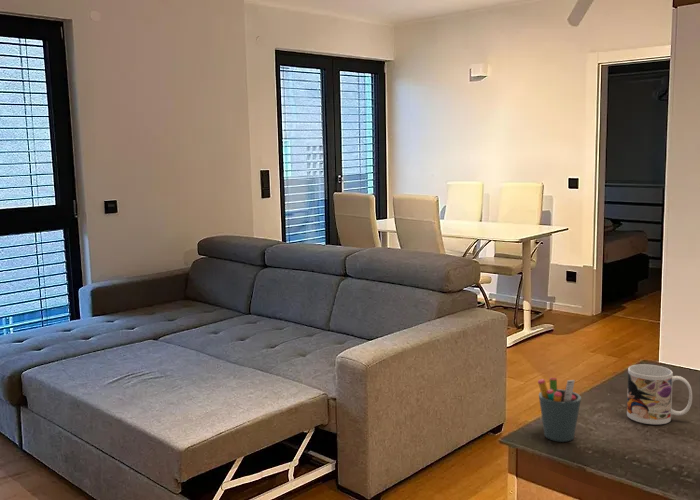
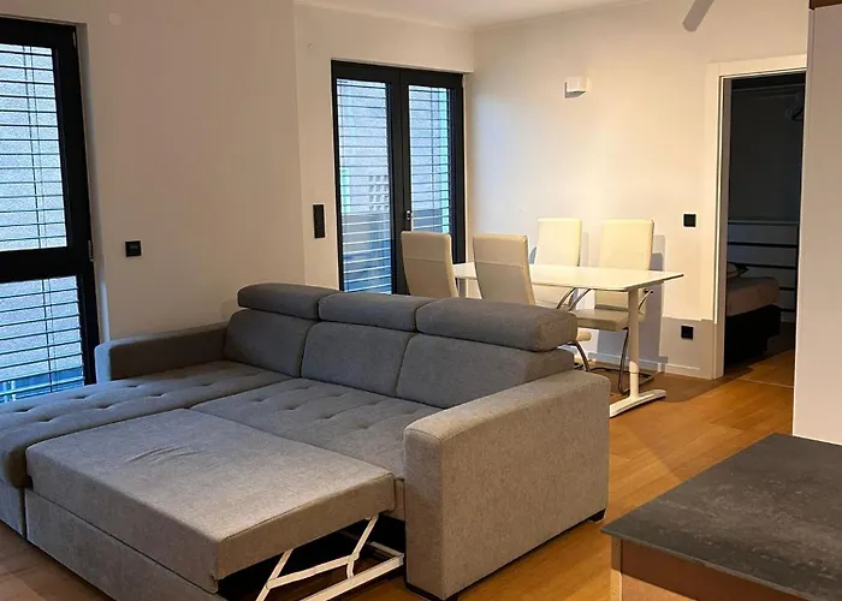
- pen holder (558, 405)
- mug (659, 394)
